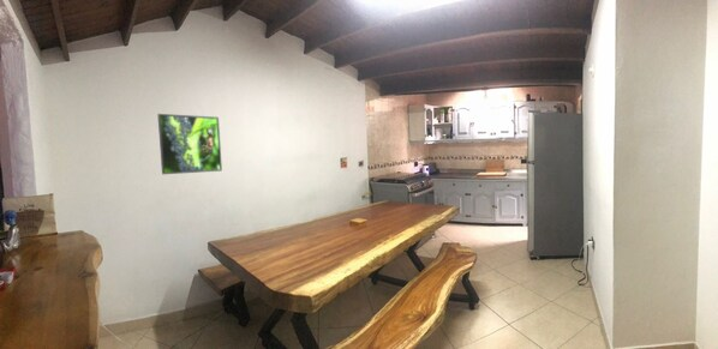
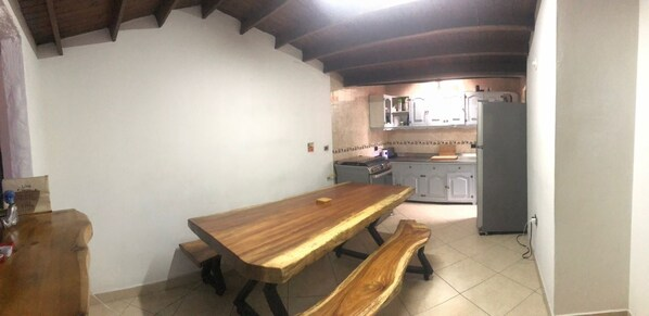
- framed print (191, 144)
